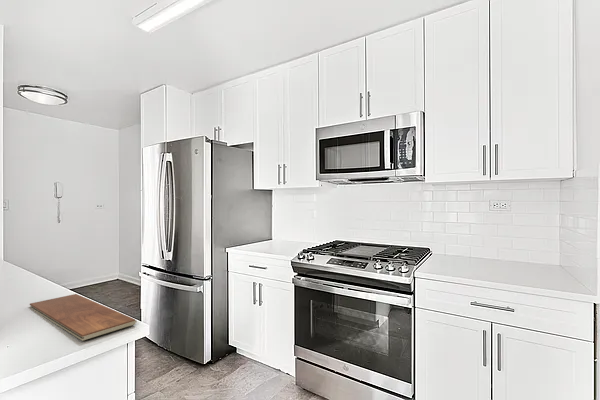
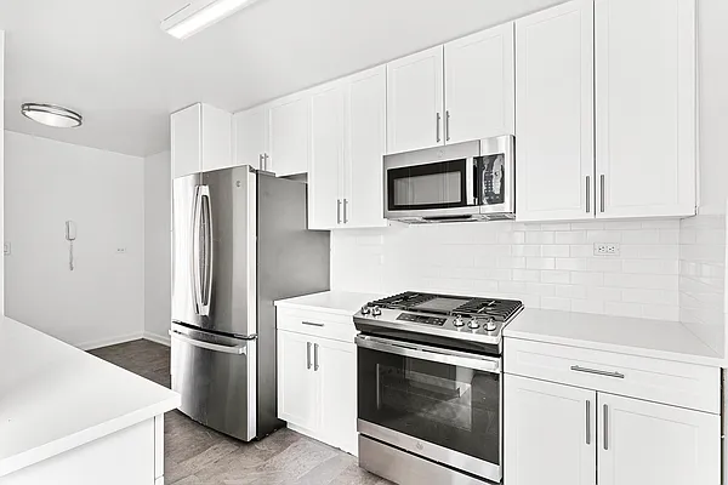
- chopping board (79, 312)
